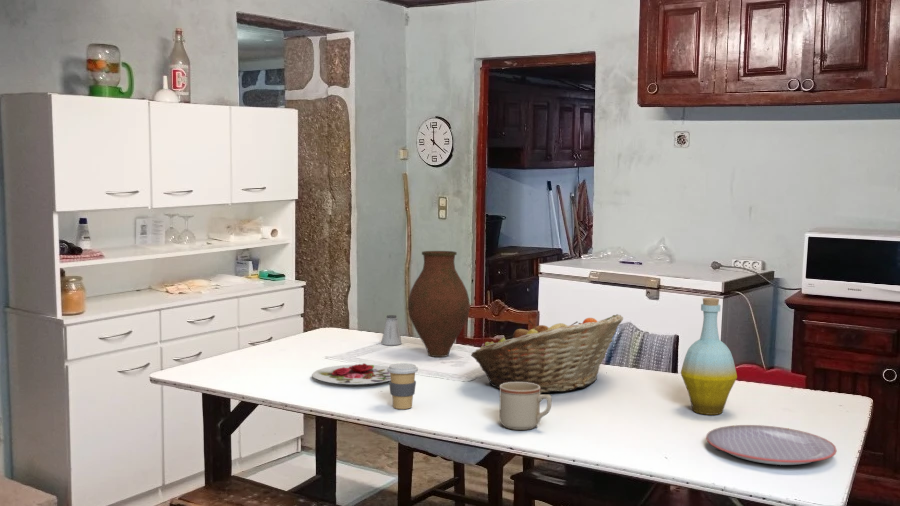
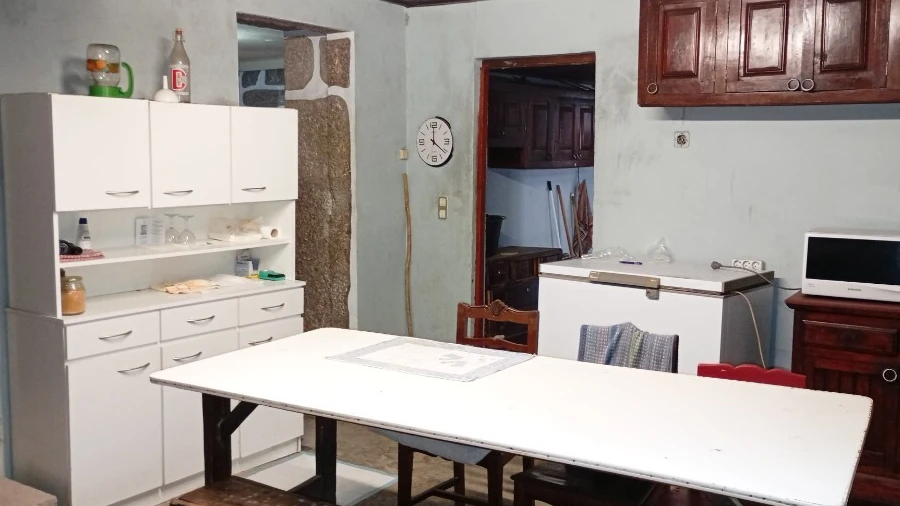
- vase (438, 303)
- coffee cup (402, 386)
- plate (357, 373)
- fruit basket (549, 348)
- plate (769, 446)
- mug (525, 406)
- bottle (709, 355)
- saltshaker (391, 329)
